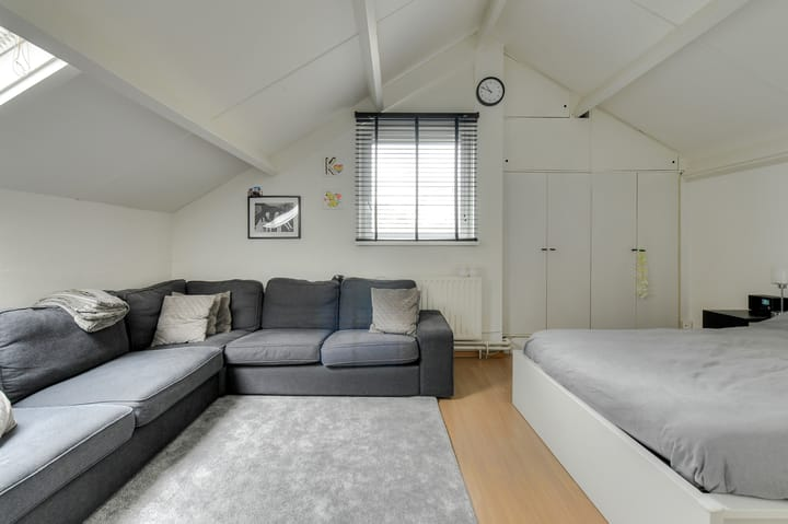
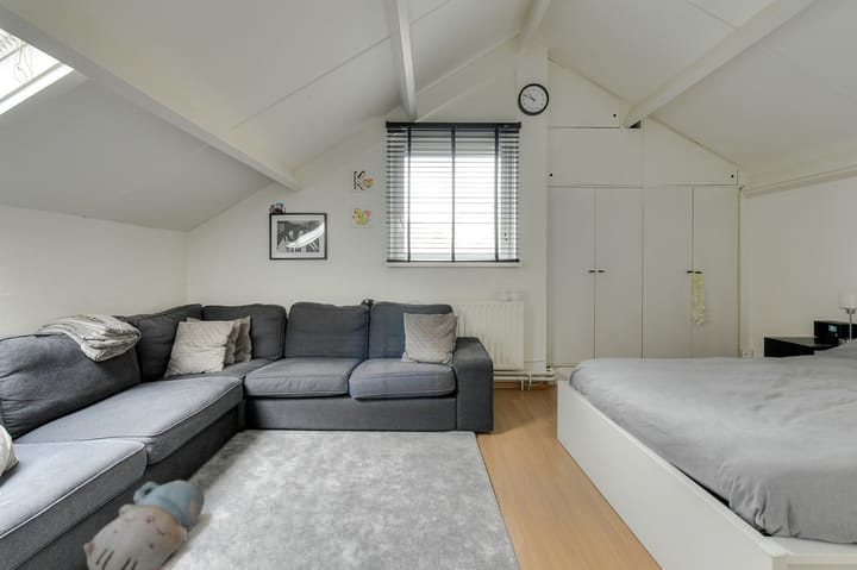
+ plush toy (152, 524)
